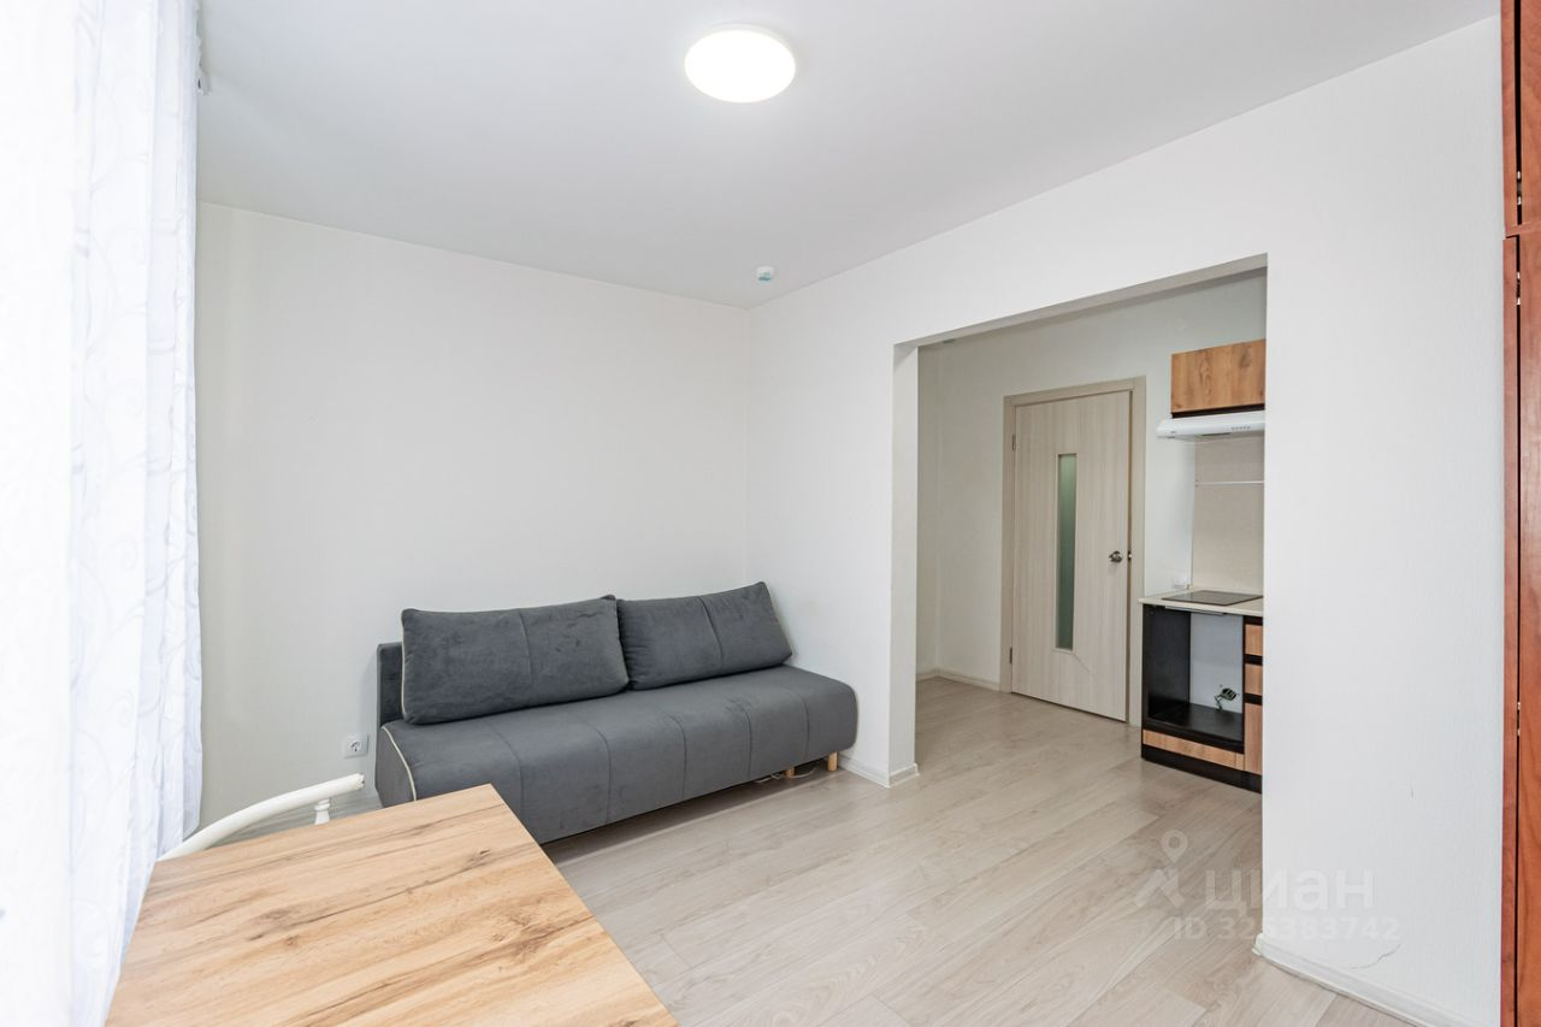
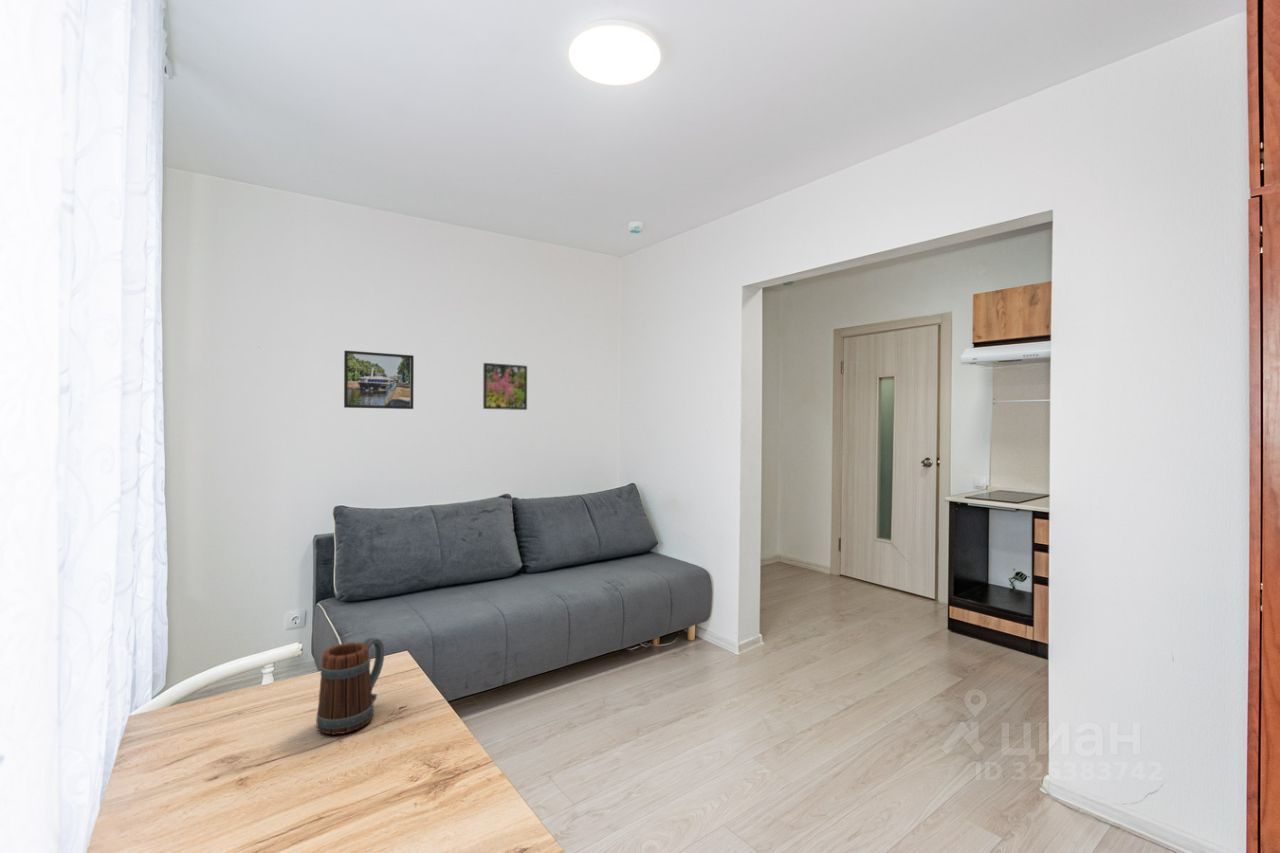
+ mug (354, 681)
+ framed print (379, 380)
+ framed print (505, 386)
